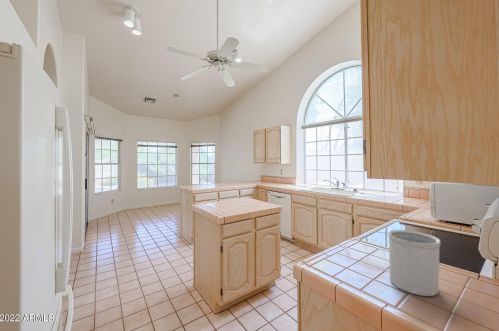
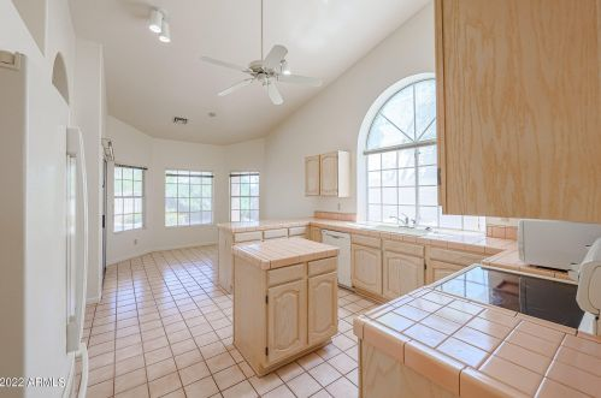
- utensil holder (413, 260)
